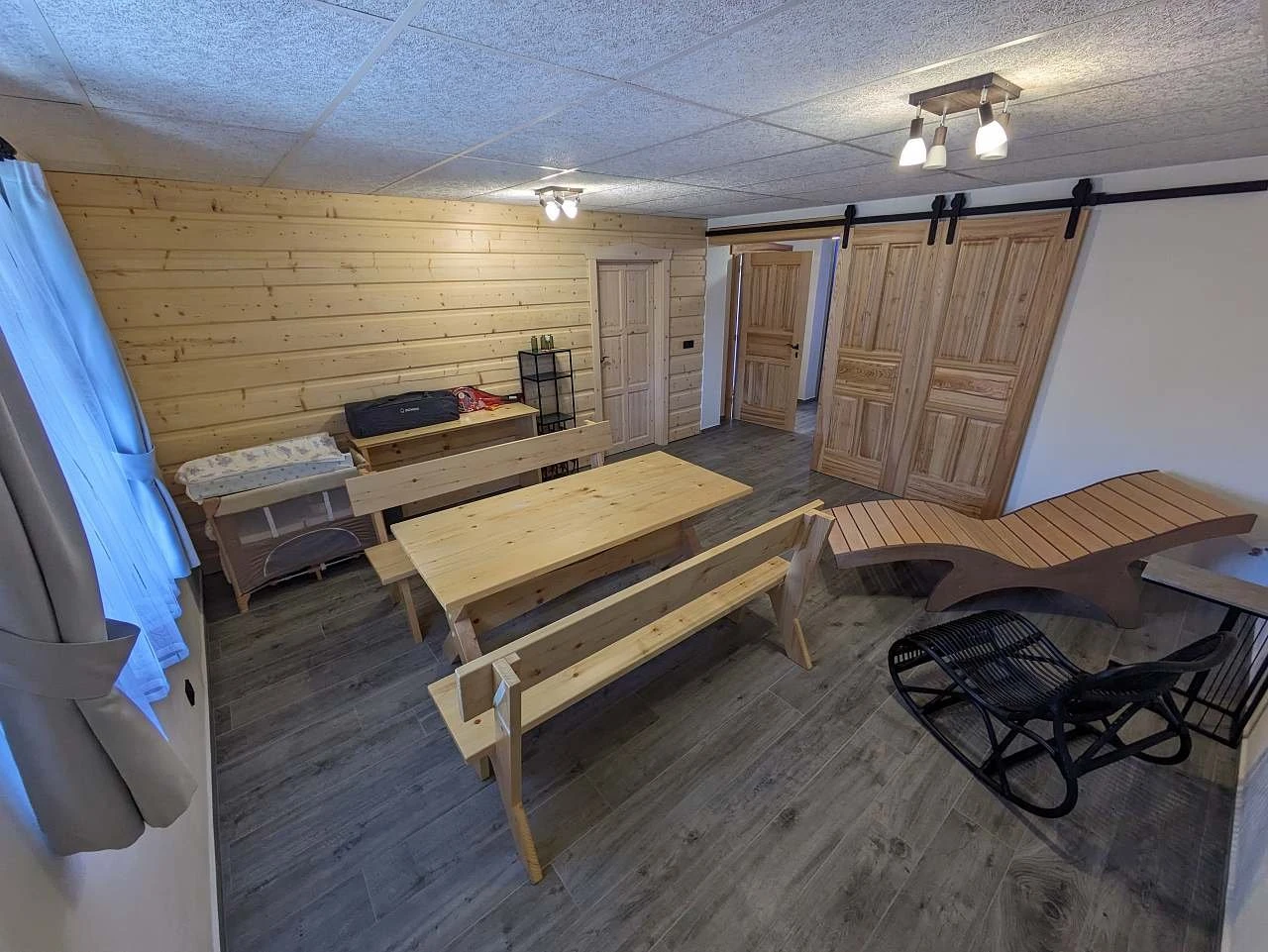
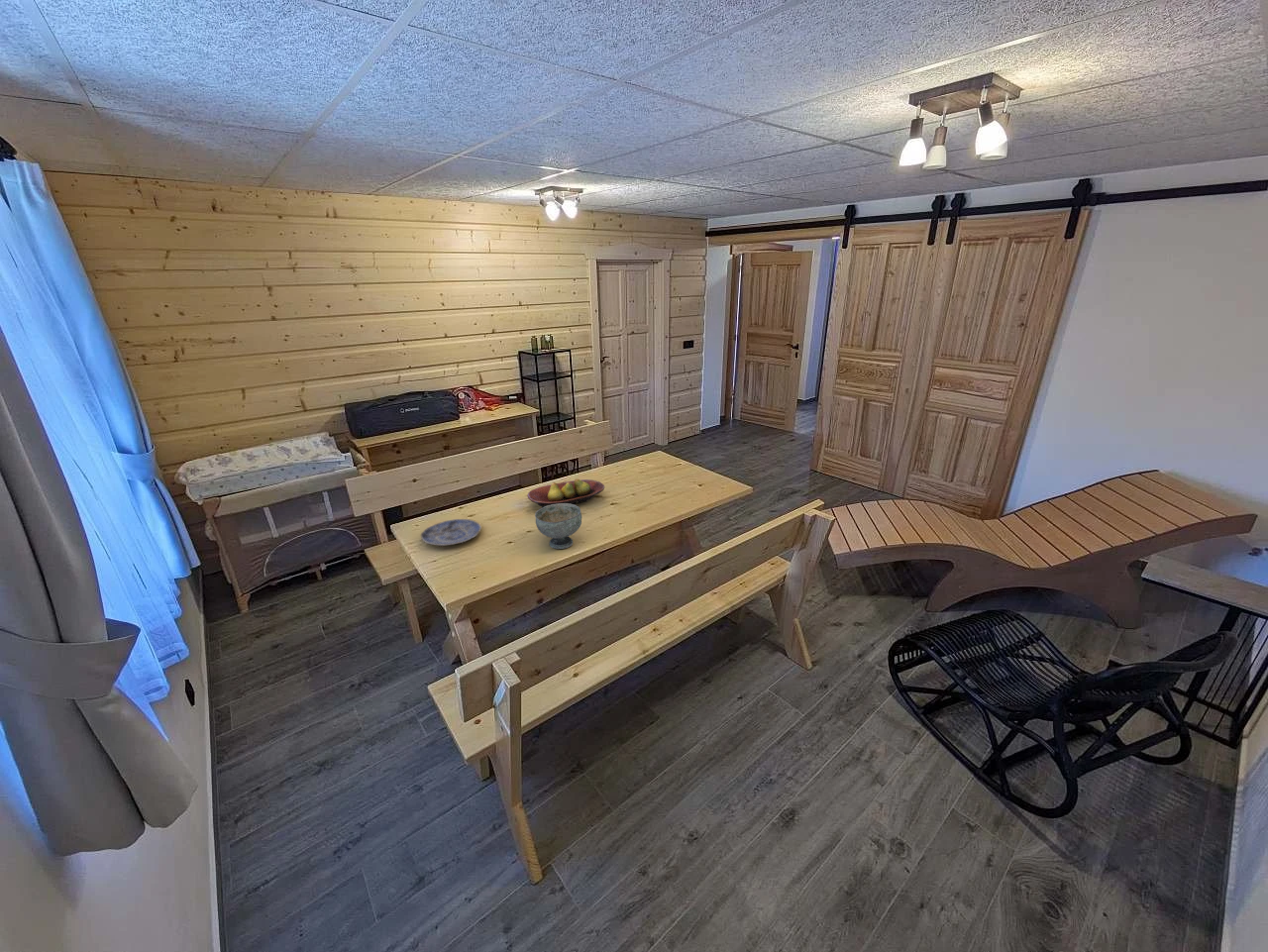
+ bowl (559, 527)
+ plate (452, 533)
+ fruit bowl (566, 491)
